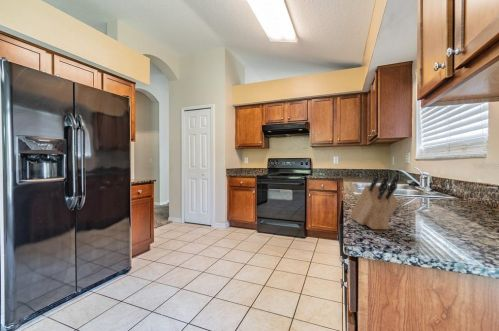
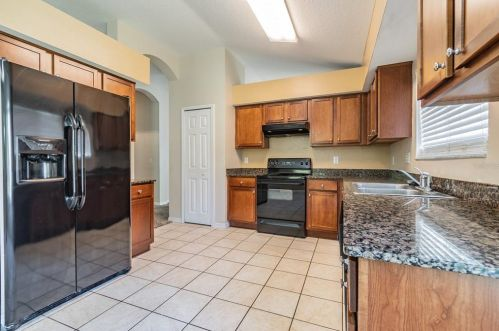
- knife block (373, 198)
